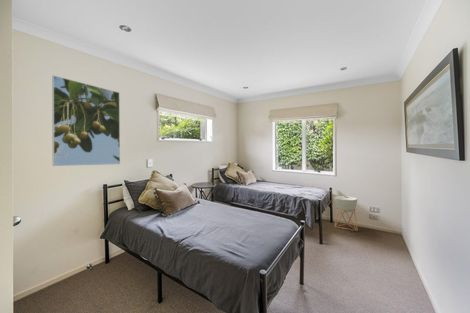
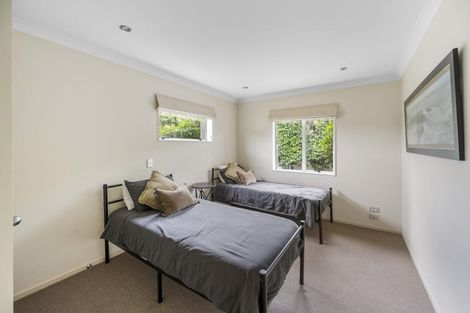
- planter (346, 212)
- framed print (89, 125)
